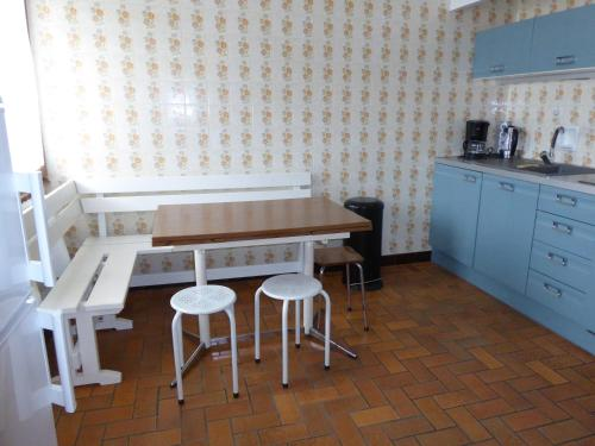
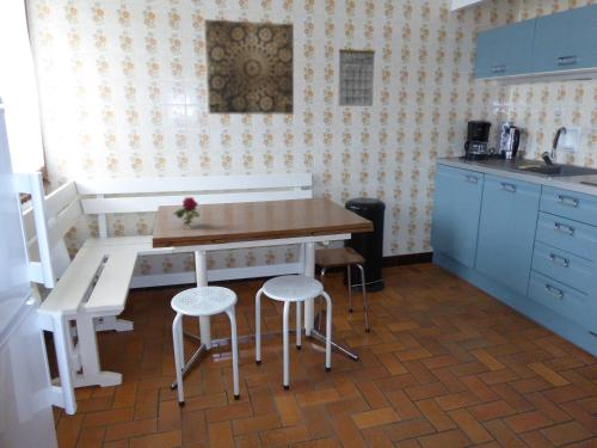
+ wall art (251, 68)
+ calendar (356, 70)
+ flower (186, 211)
